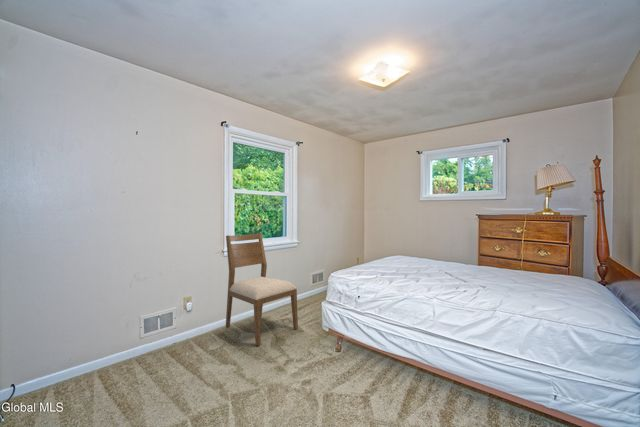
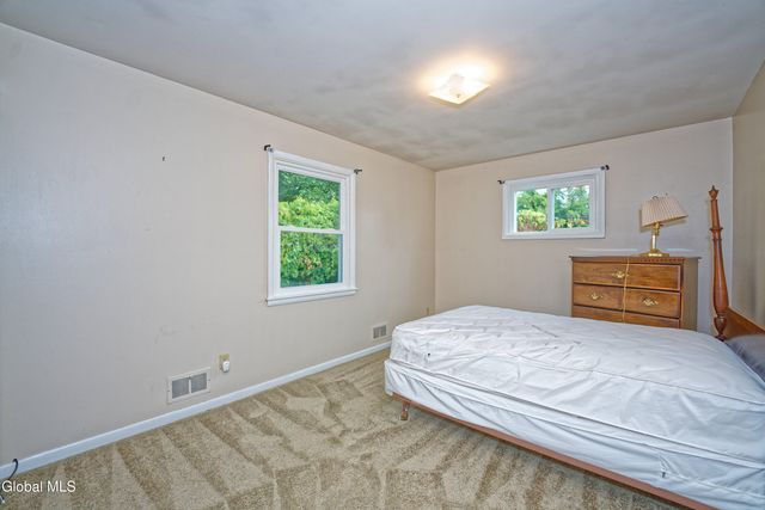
- chair (259, 282)
